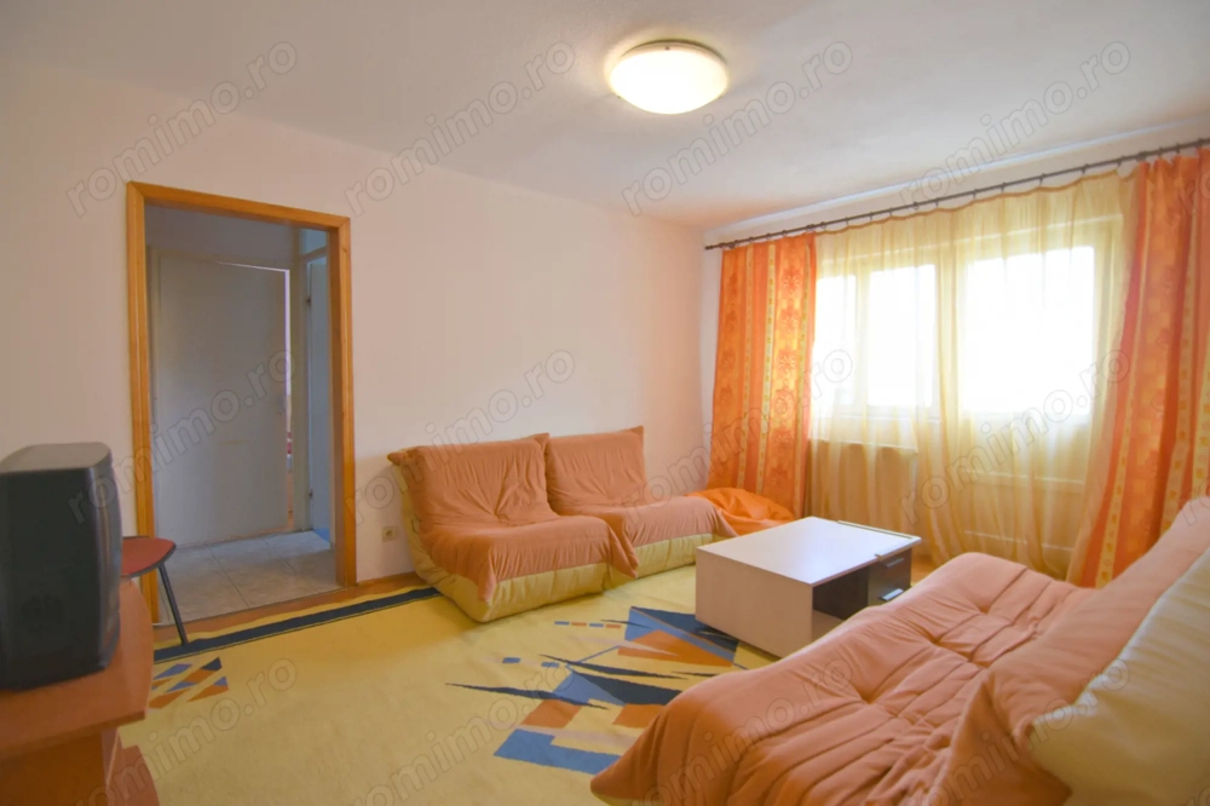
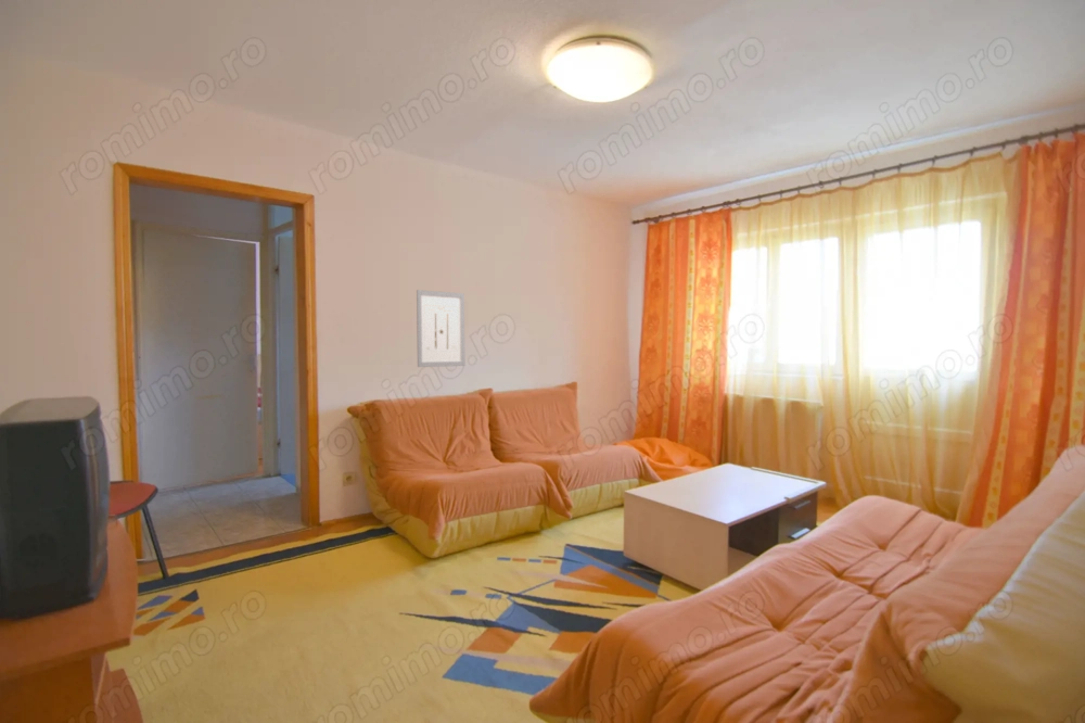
+ wall art (442, 329)
